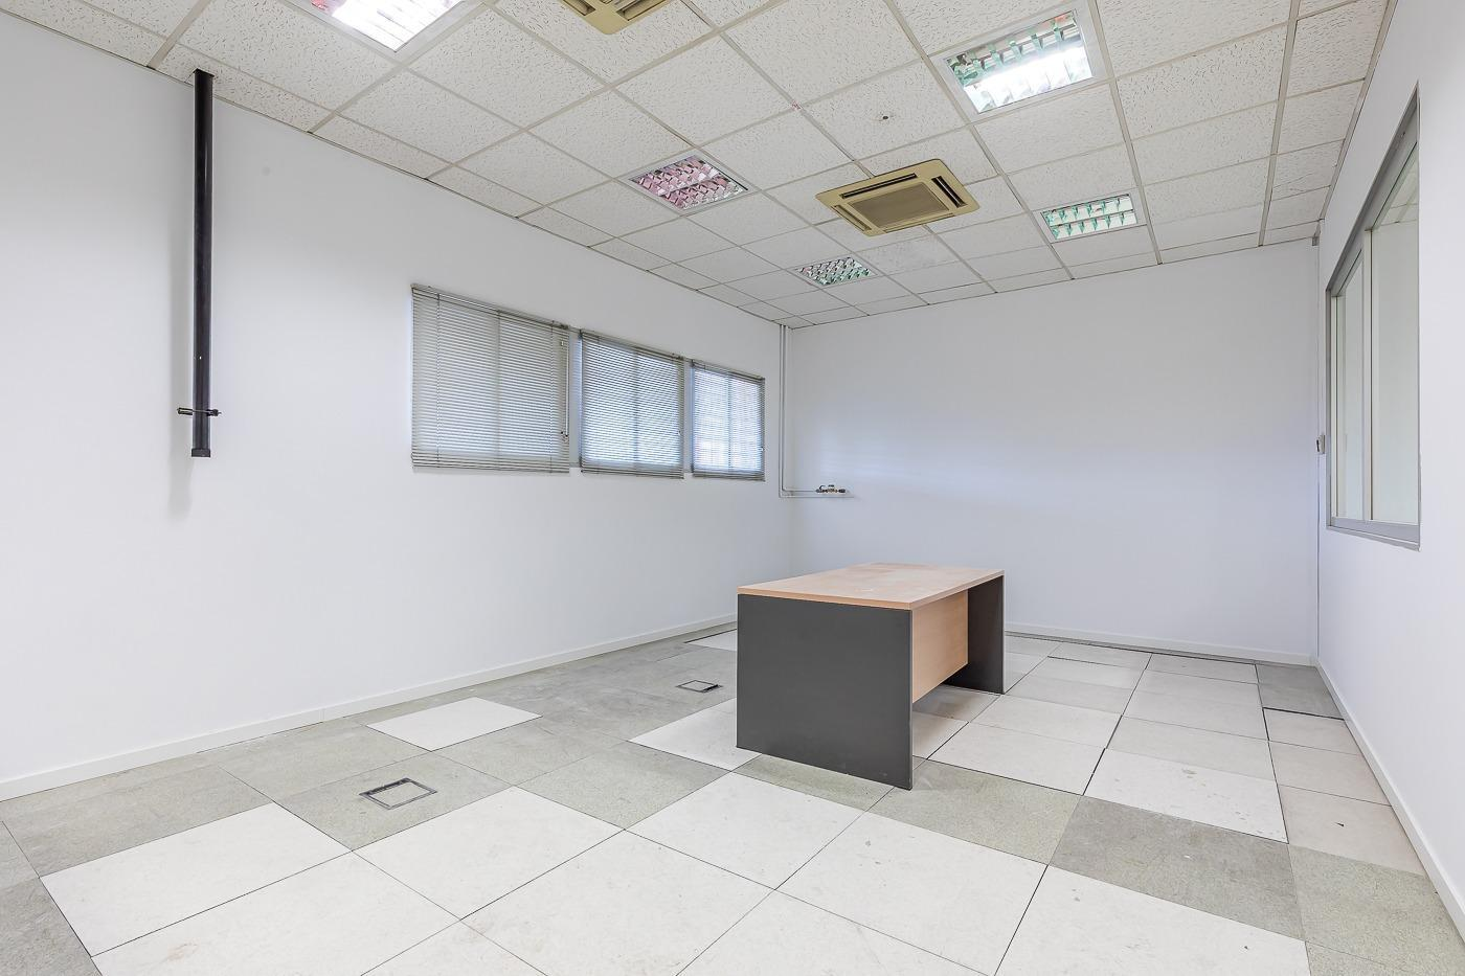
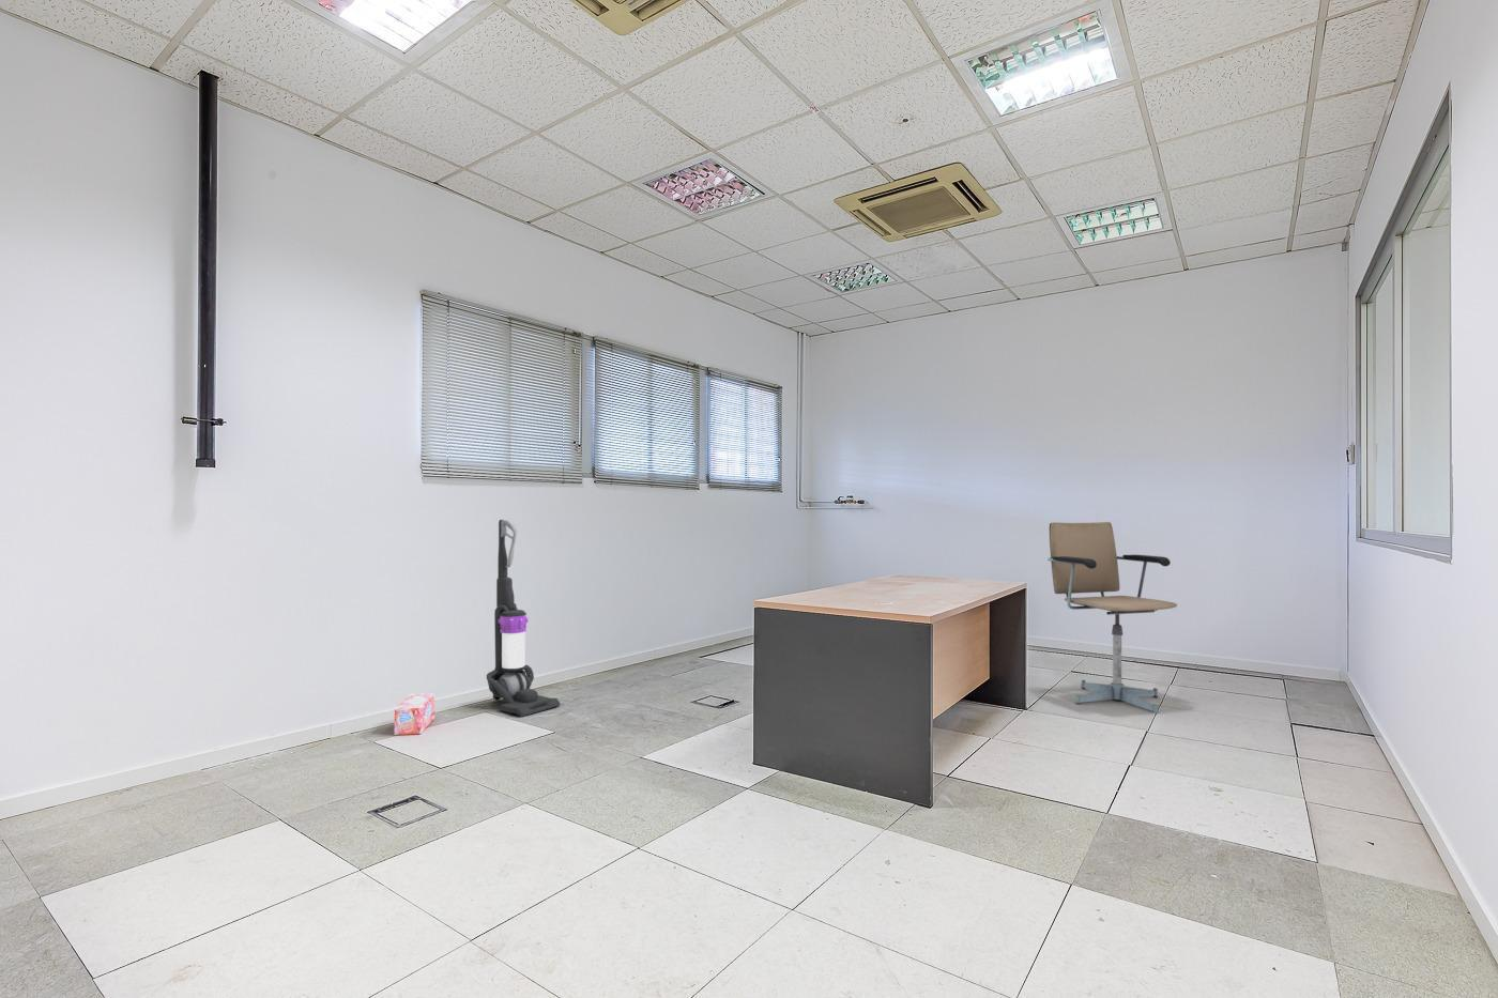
+ box (415, 714)
+ vacuum cleaner (517, 613)
+ office chair (1109, 609)
